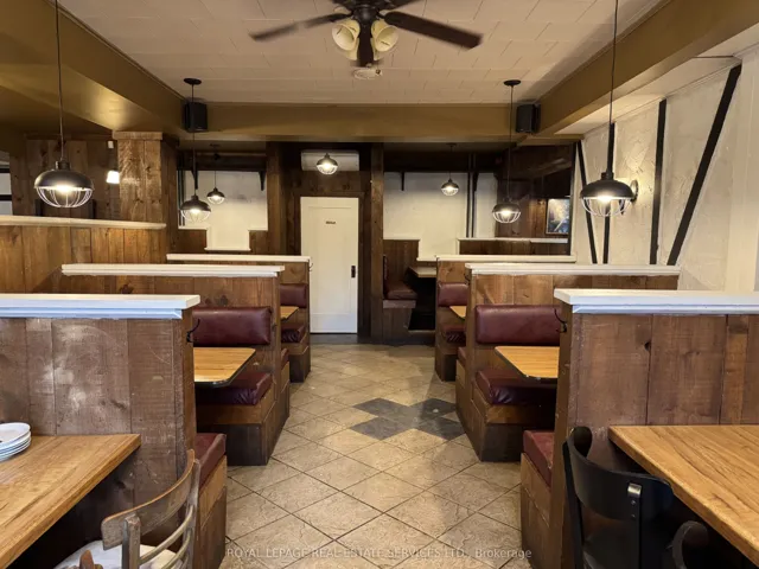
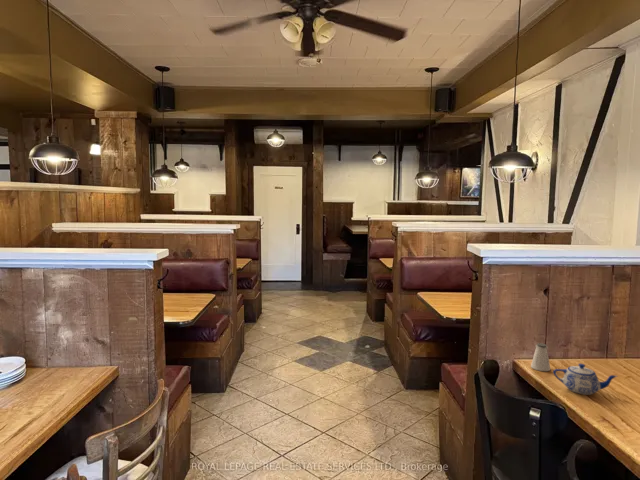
+ saltshaker (541, 356)
+ teapot (584, 377)
